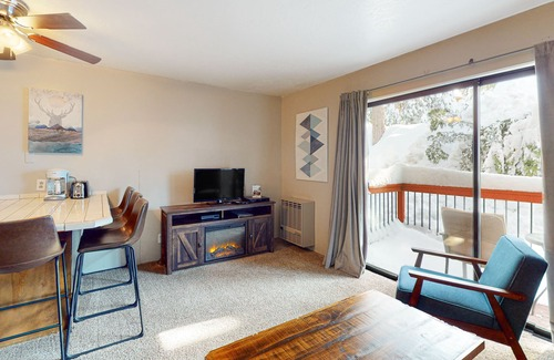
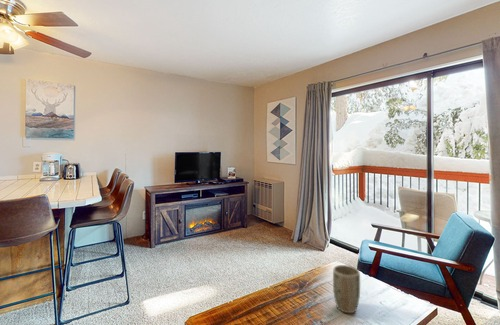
+ plant pot (346, 288)
